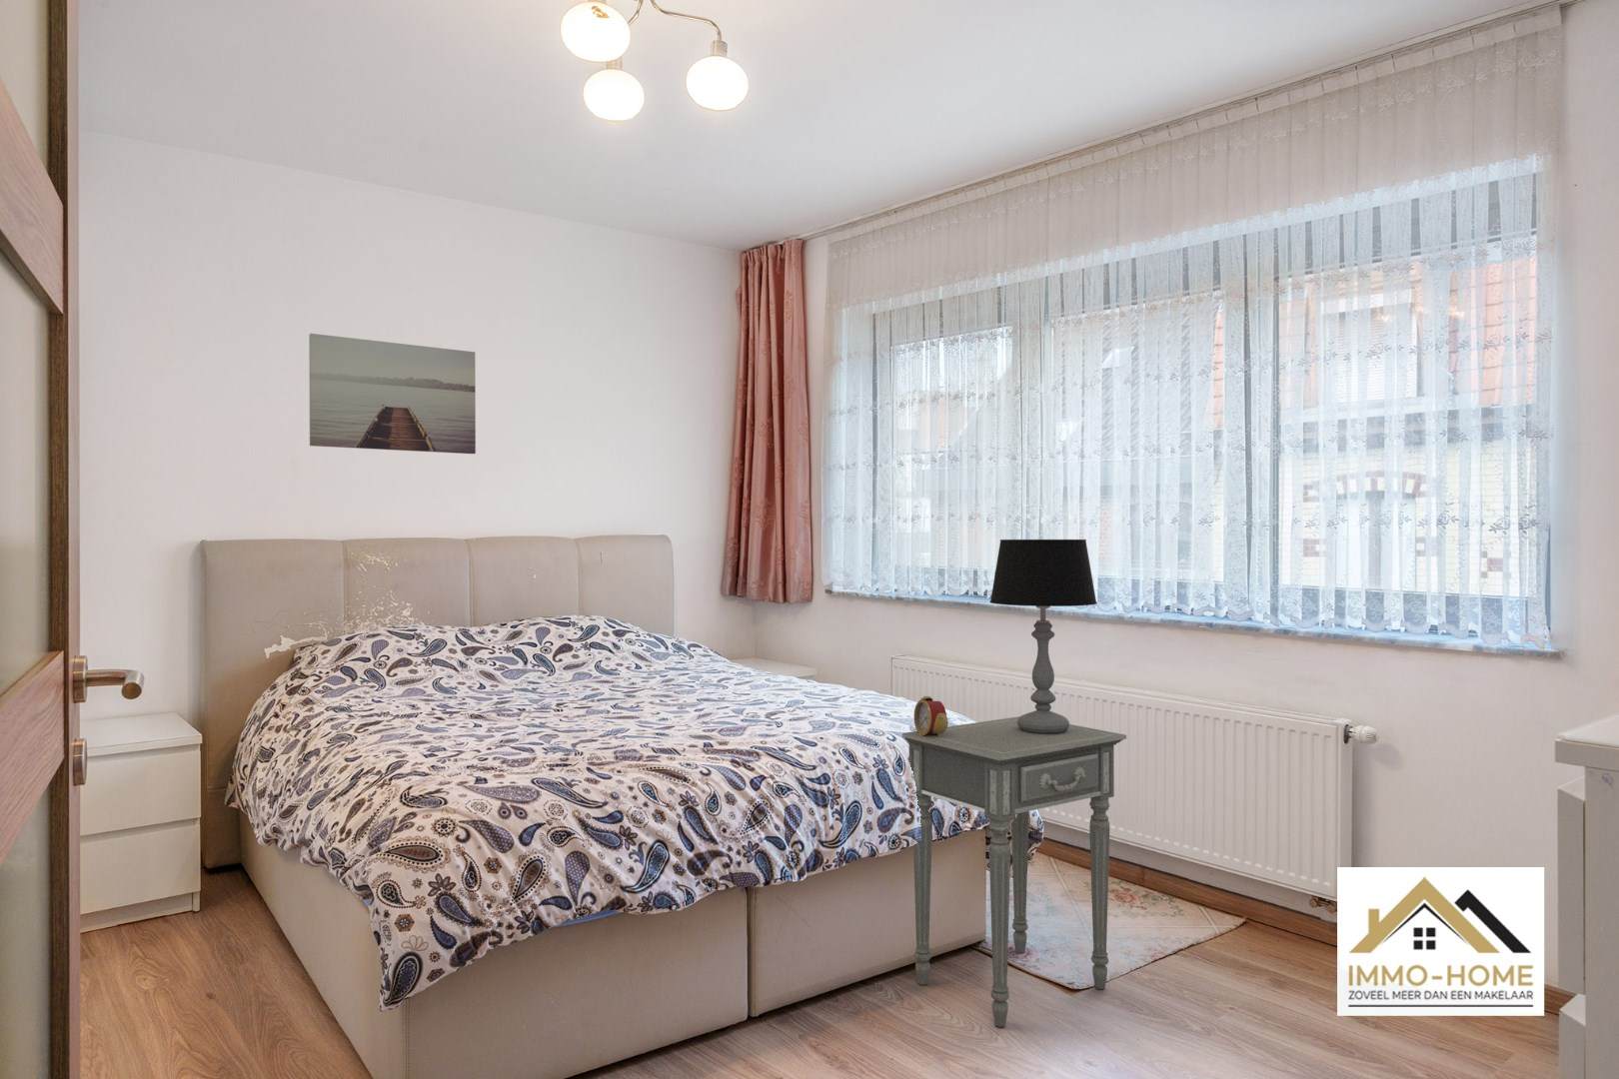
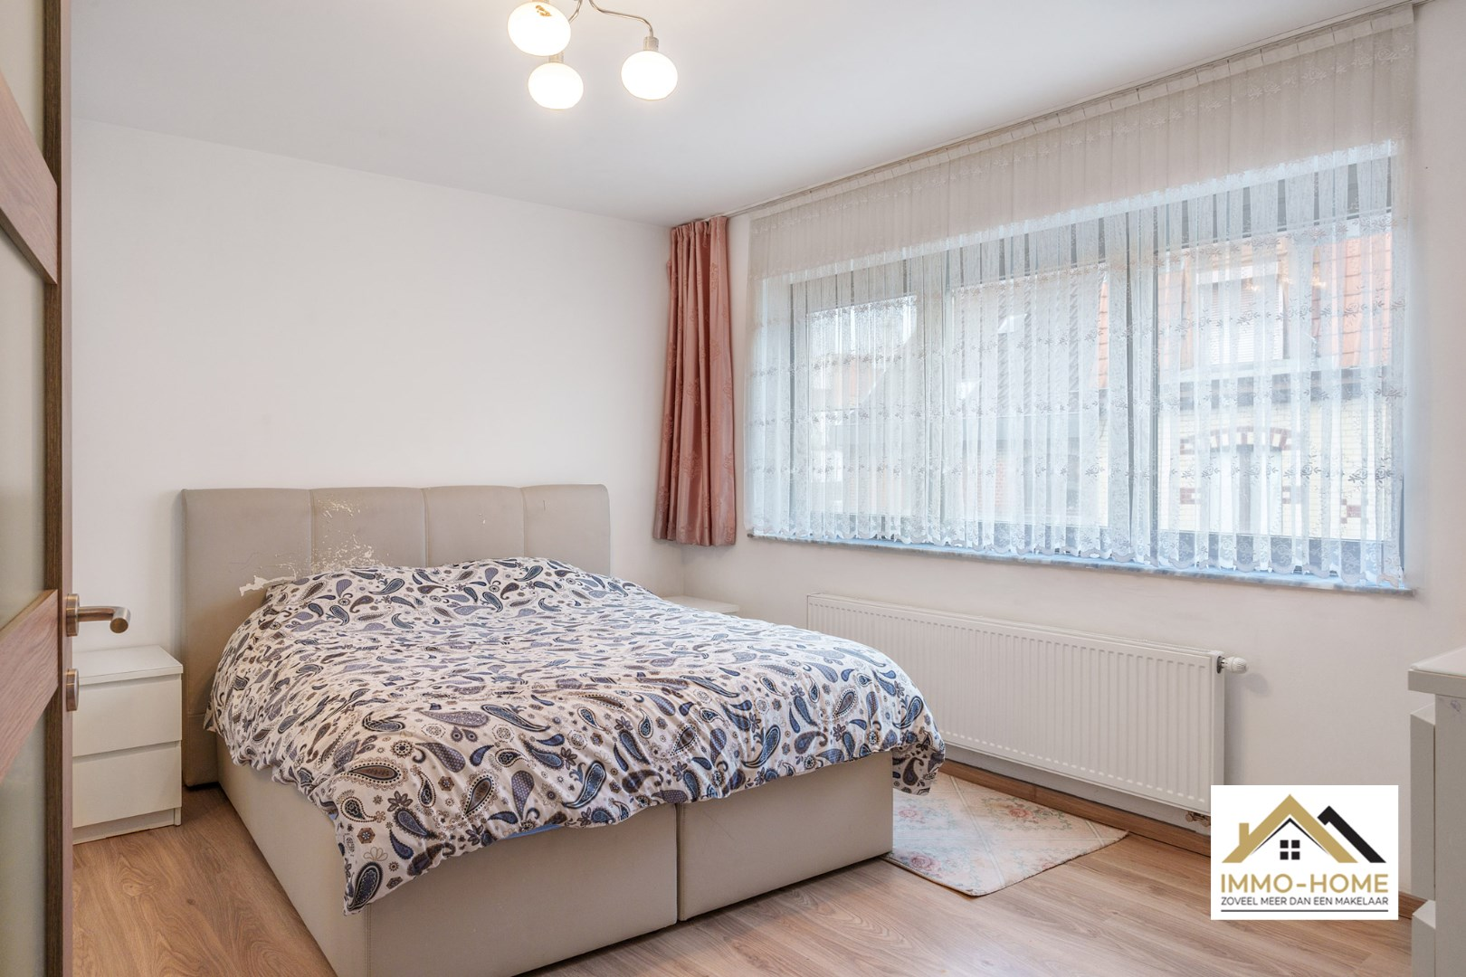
- wall art (396, 396)
- table lamp (1042, 633)
- side table (1014, 860)
- alarm clock (930, 714)
